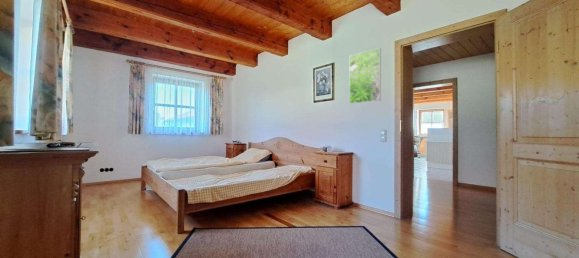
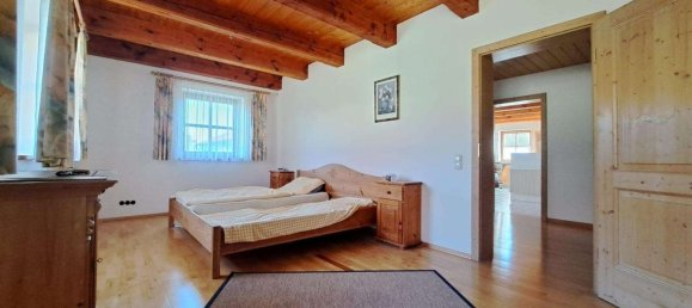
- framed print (364, 77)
